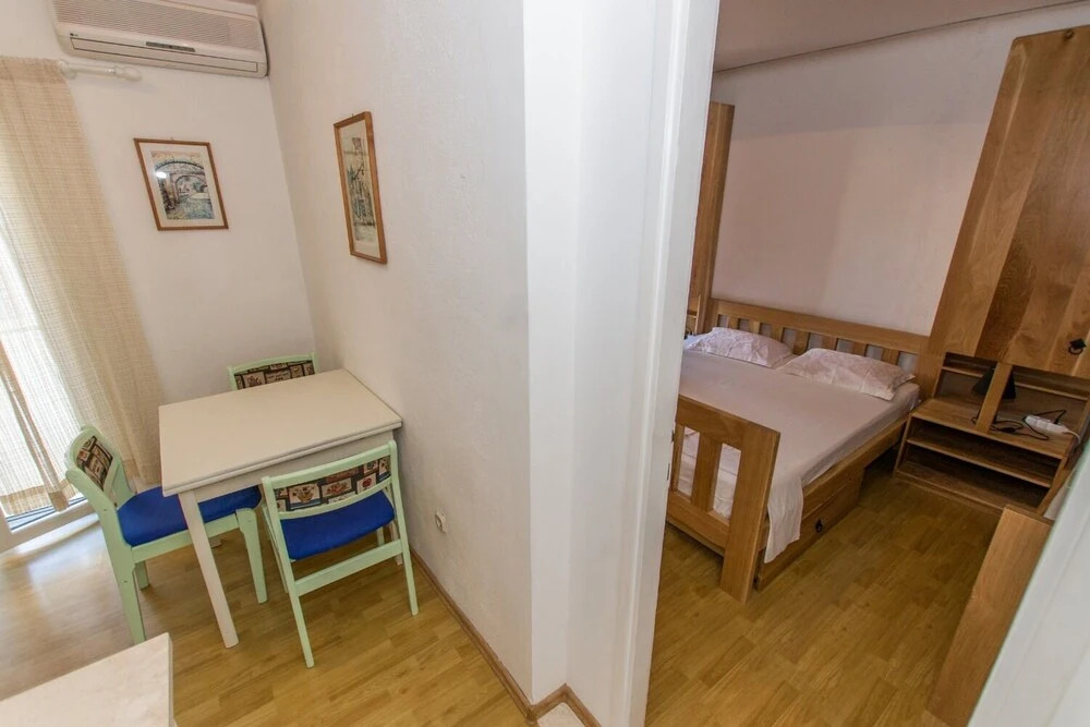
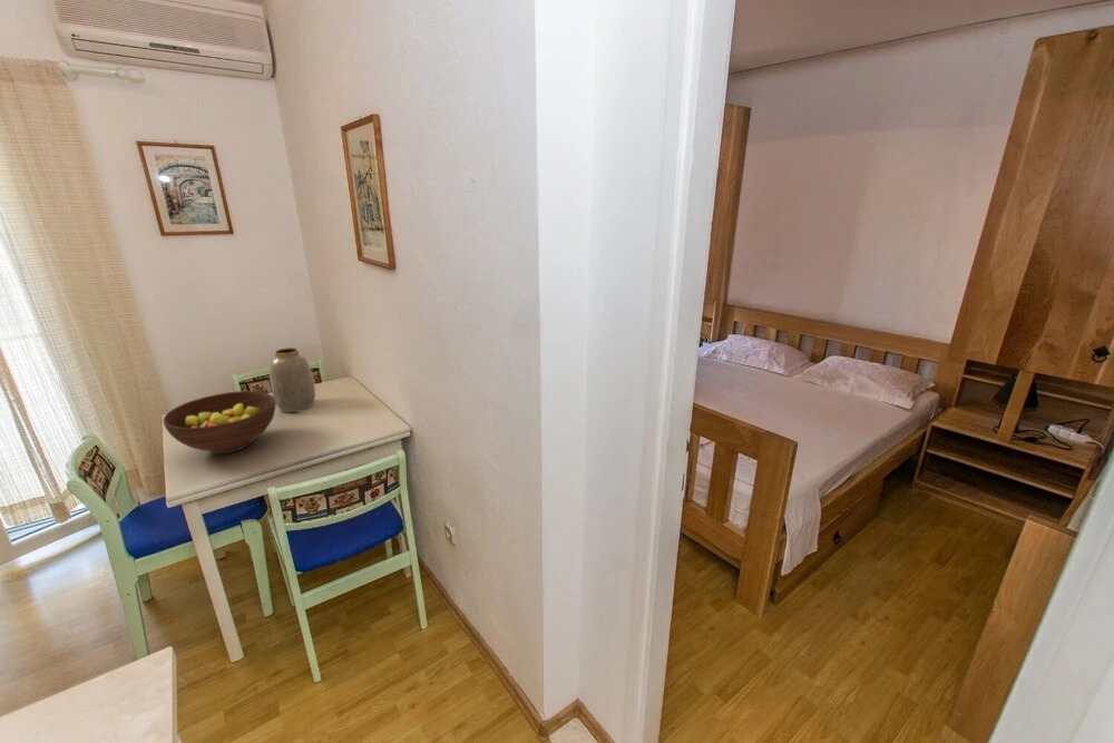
+ vase (291, 379)
+ fruit bowl (226, 427)
